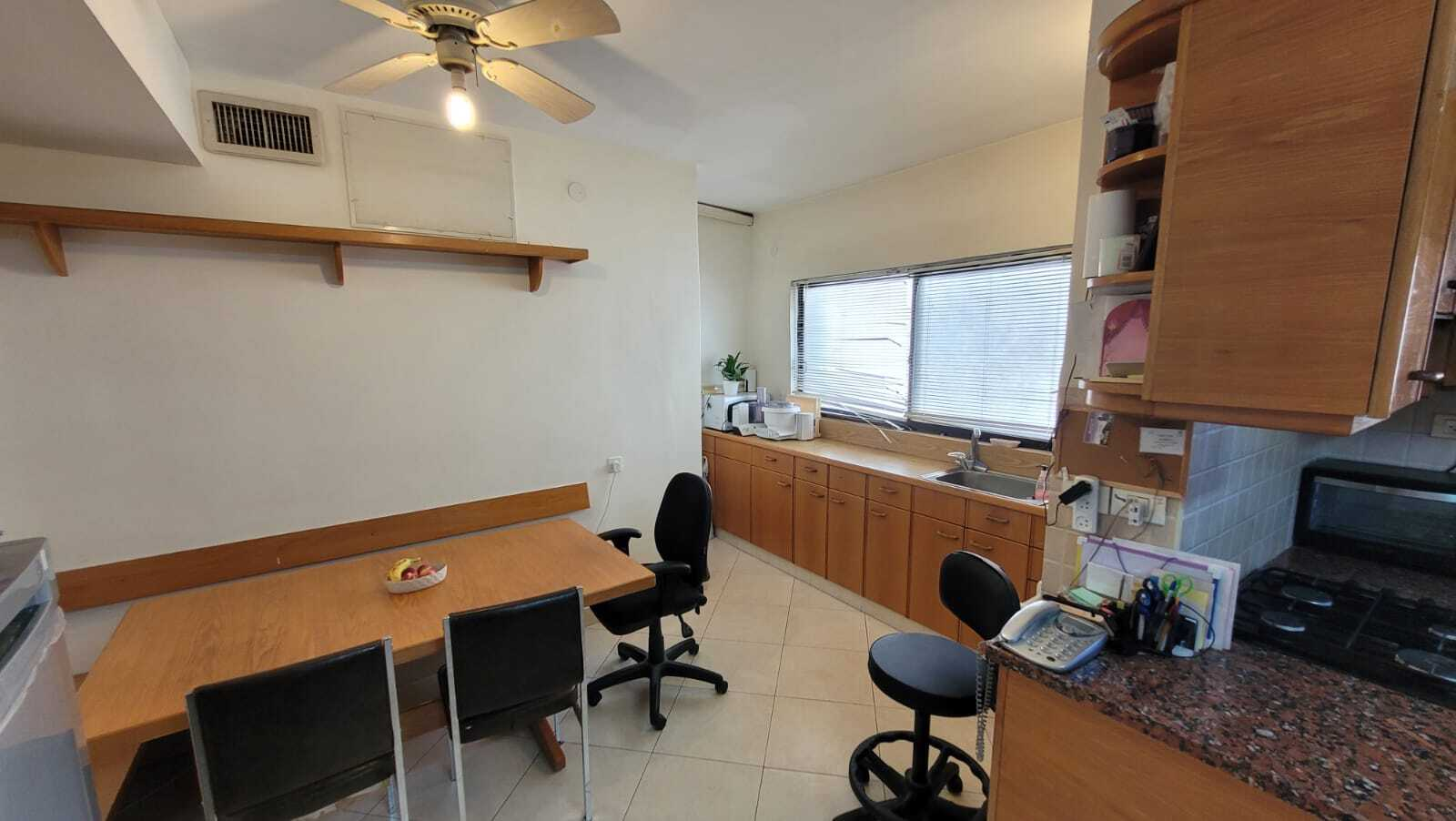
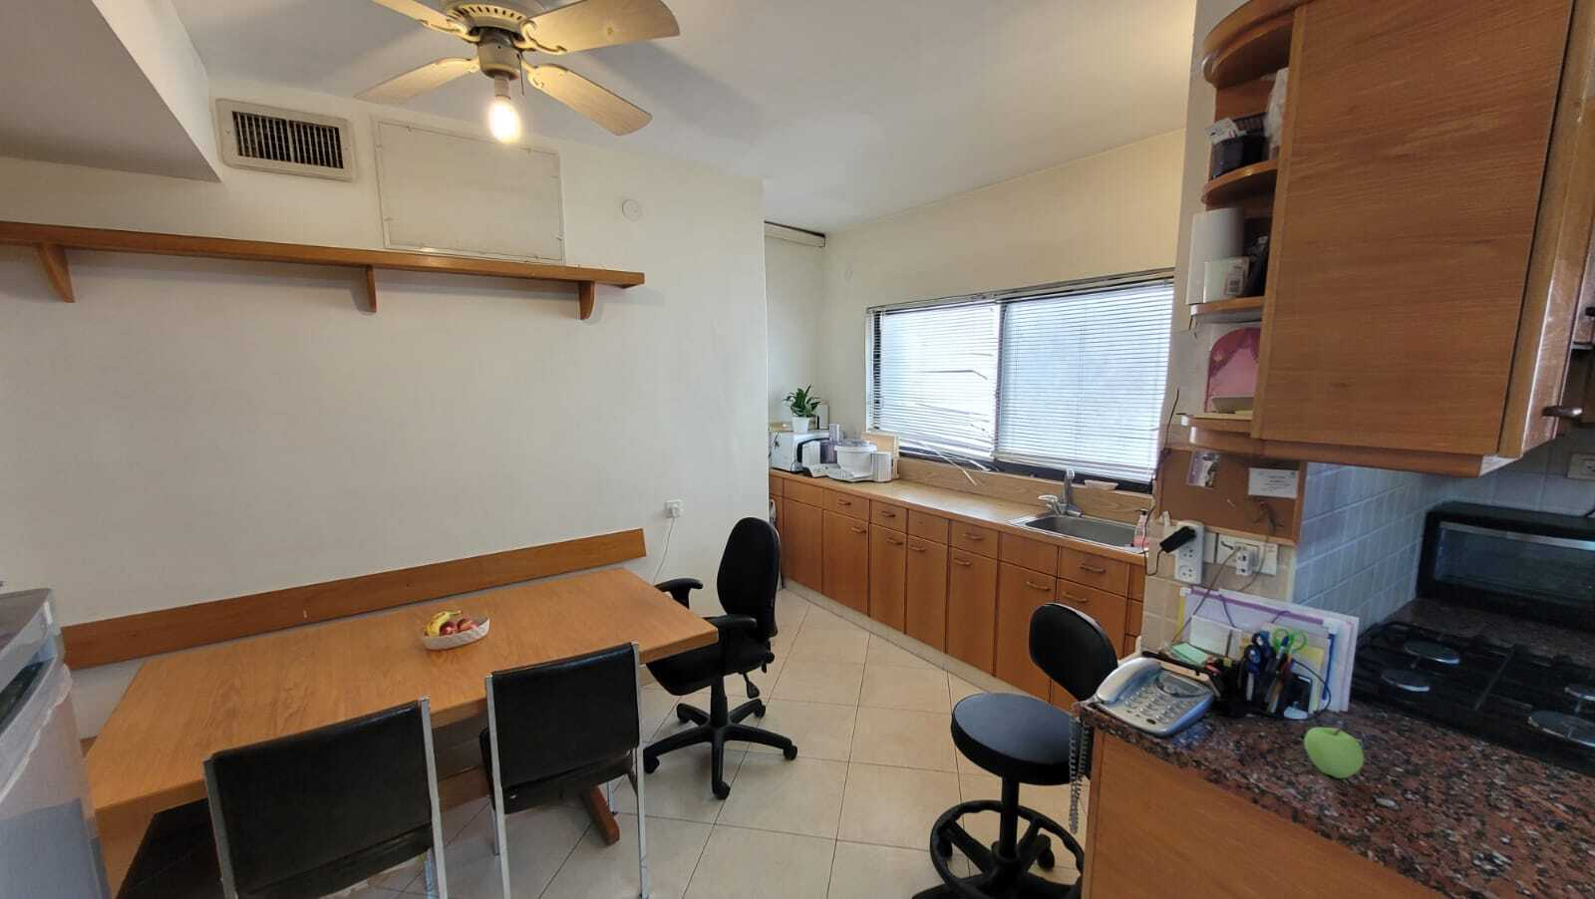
+ apple (1333, 750)
